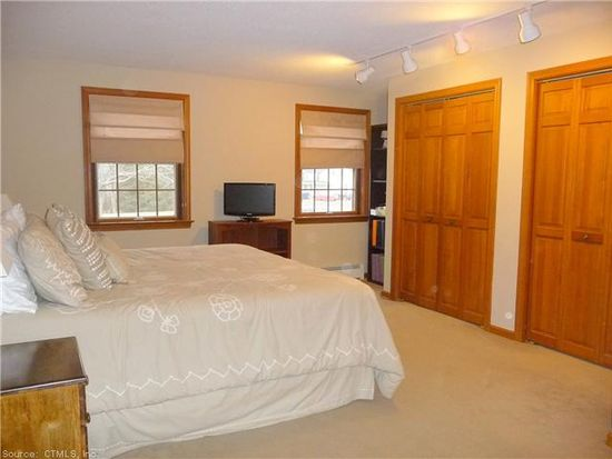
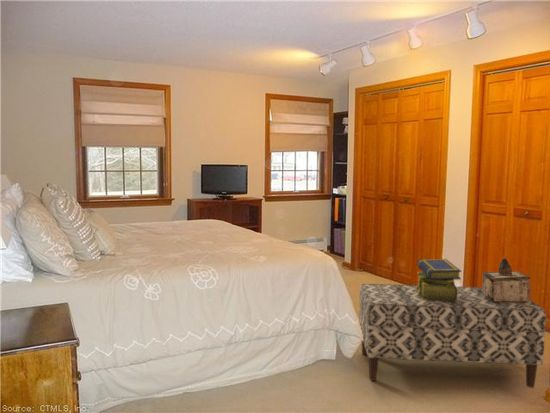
+ bench (443, 332)
+ decorative box (506, 278)
+ stack of books (438, 278)
